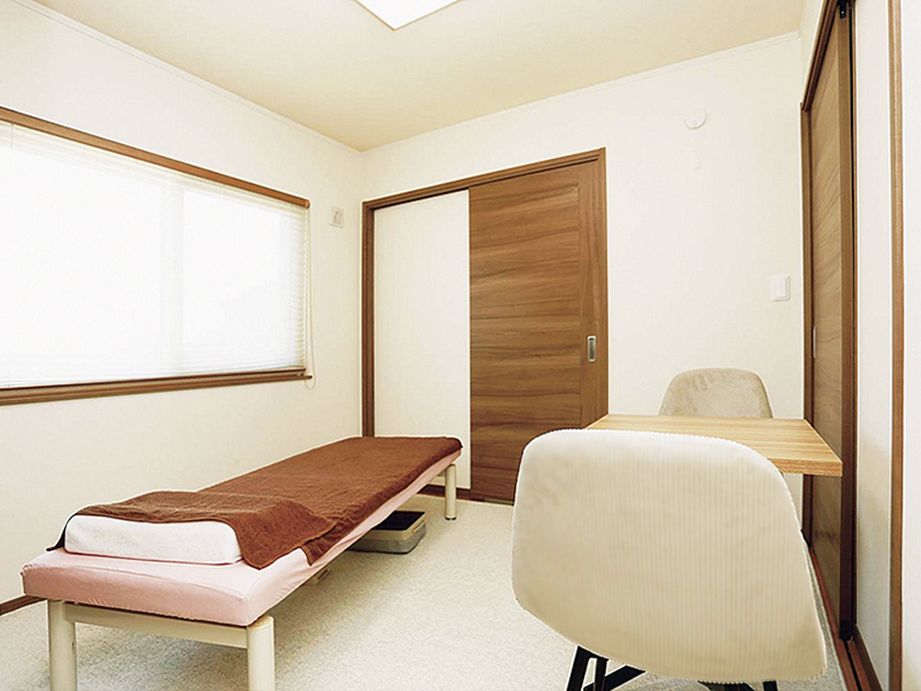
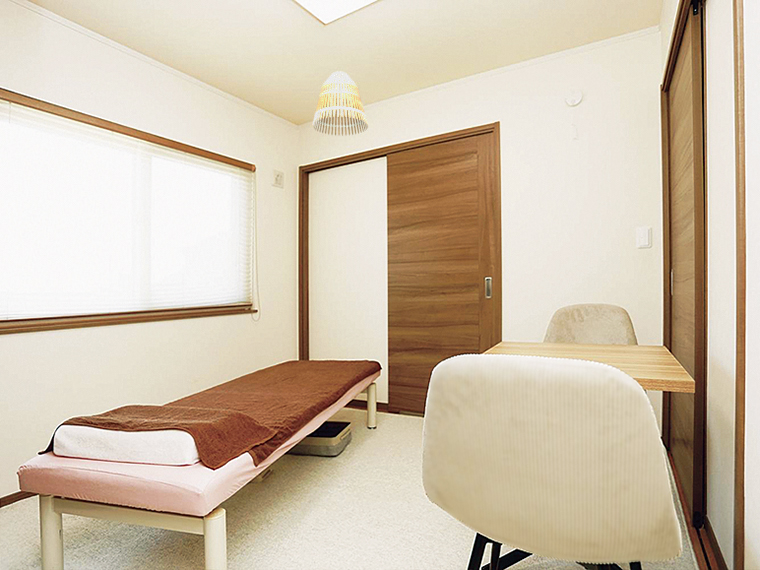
+ lamp shade (339, 100)
